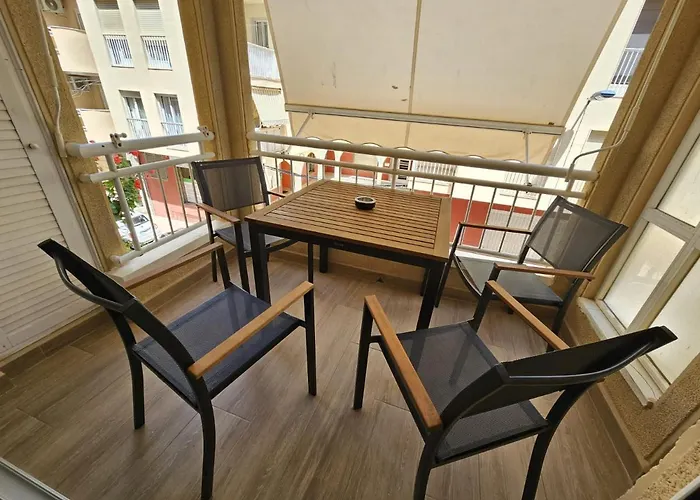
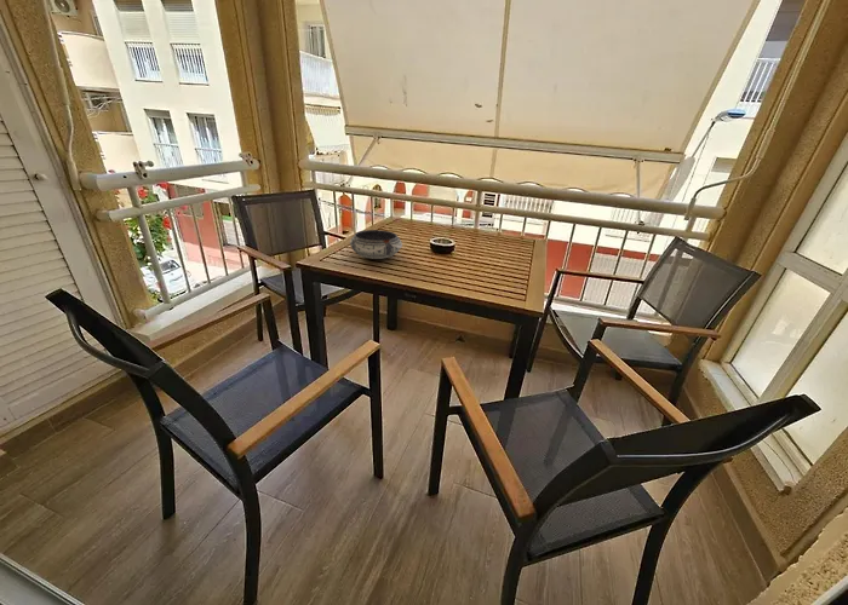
+ bowl (376, 246)
